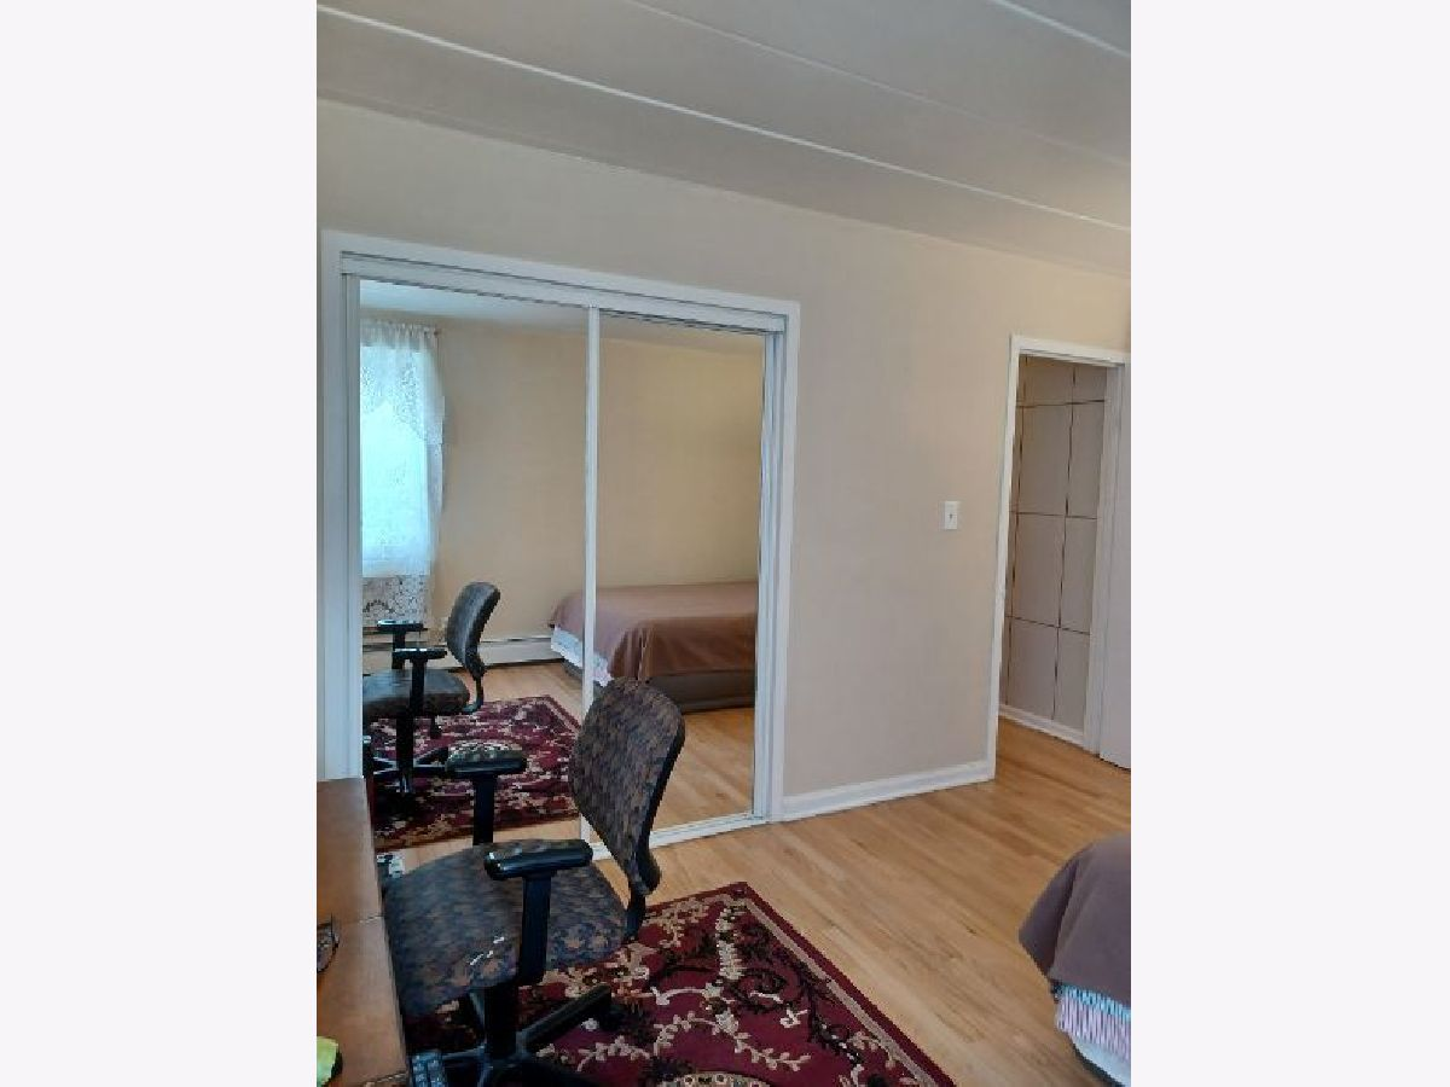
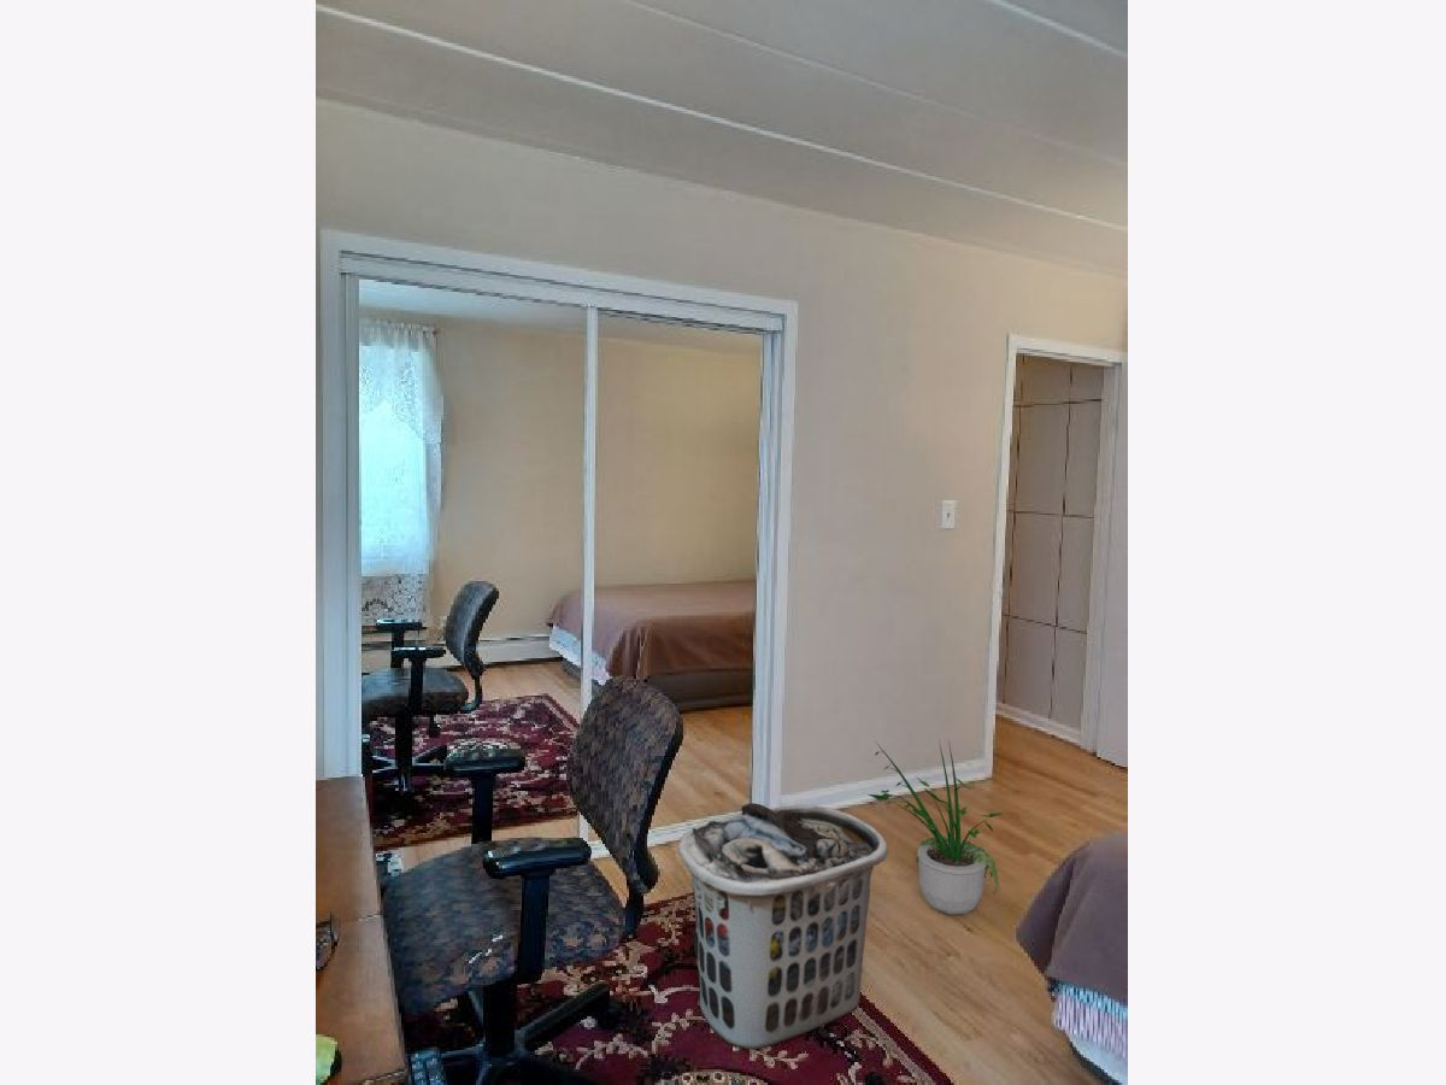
+ potted plant (927, 811)
+ clothes hamper (782, 904)
